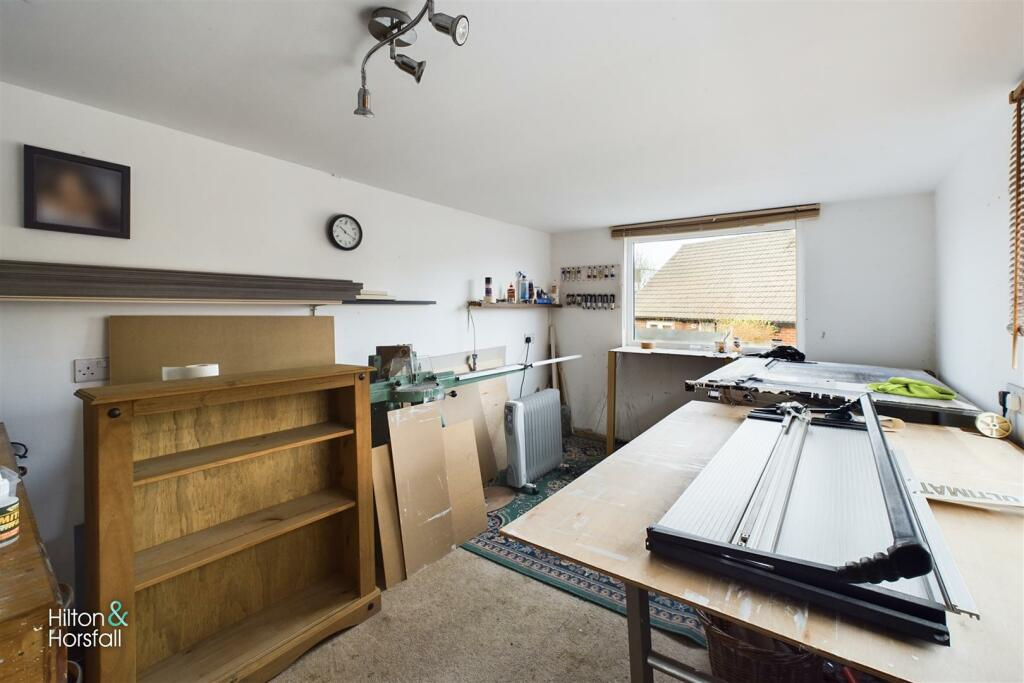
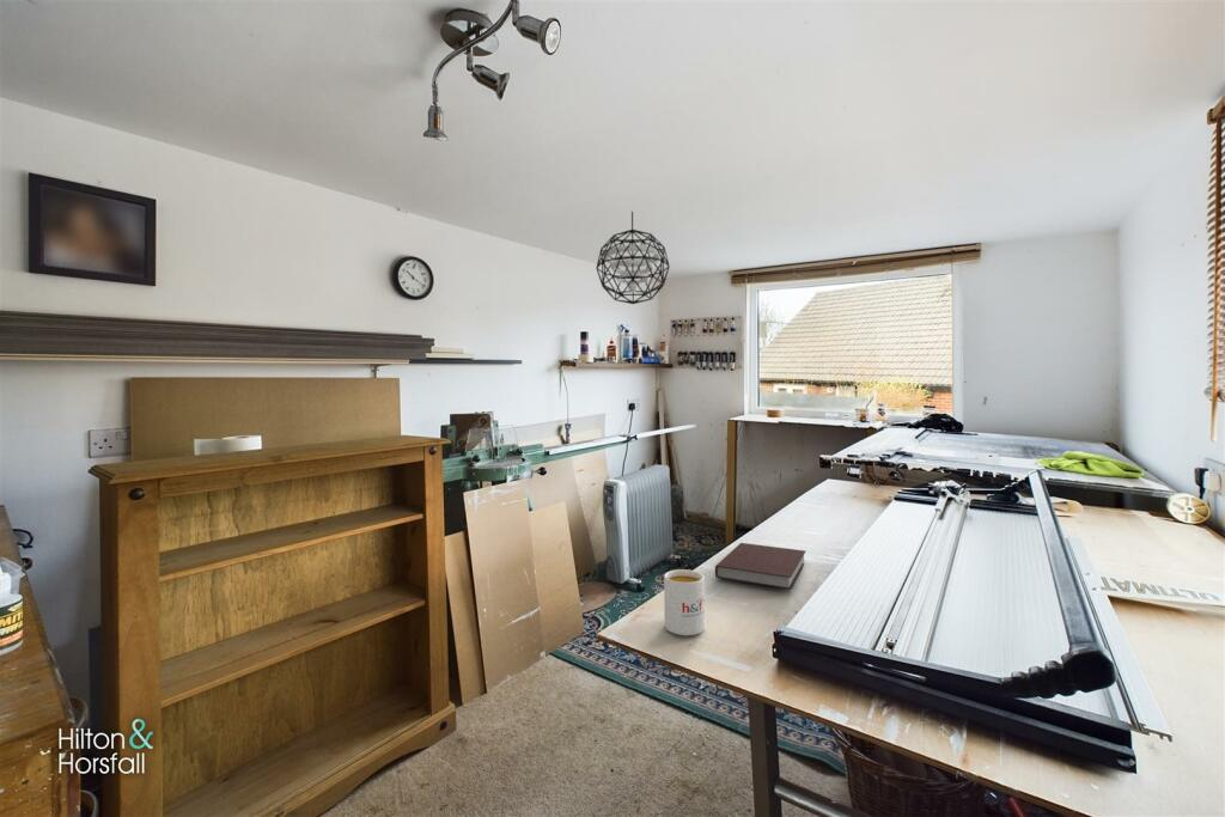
+ notebook (762, 563)
+ mug (688, 598)
+ pendant light (632, 257)
